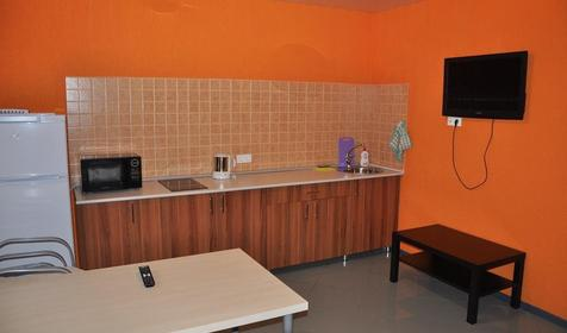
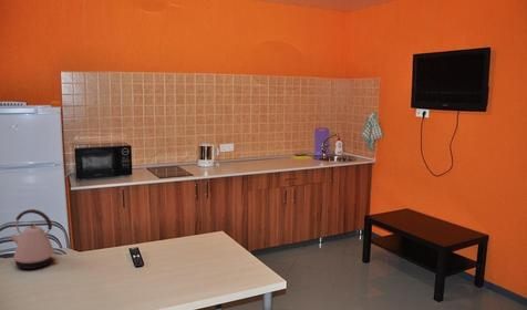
+ kettle (32, 237)
